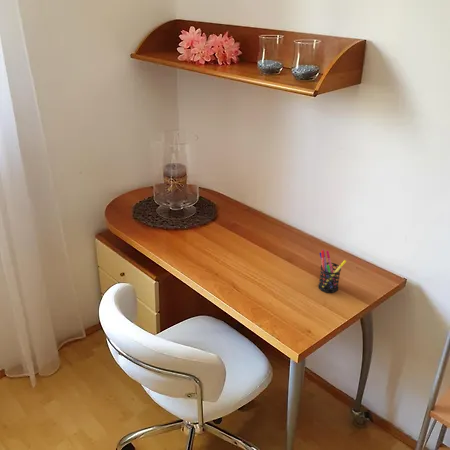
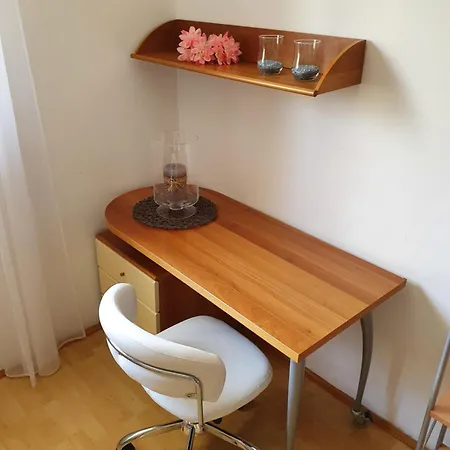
- pen holder (328, 271)
